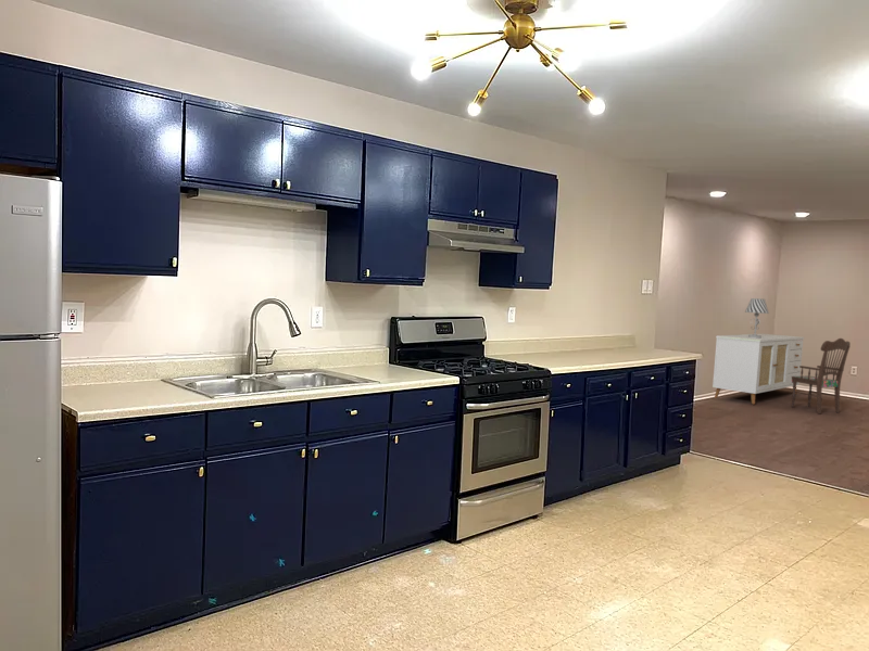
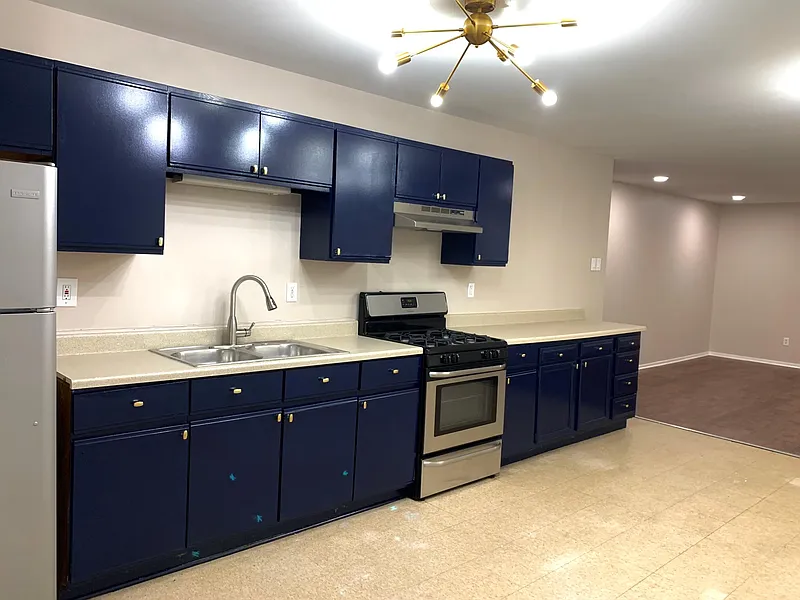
- table lamp (756, 318)
- dining chair (818, 373)
- sideboard (759, 366)
